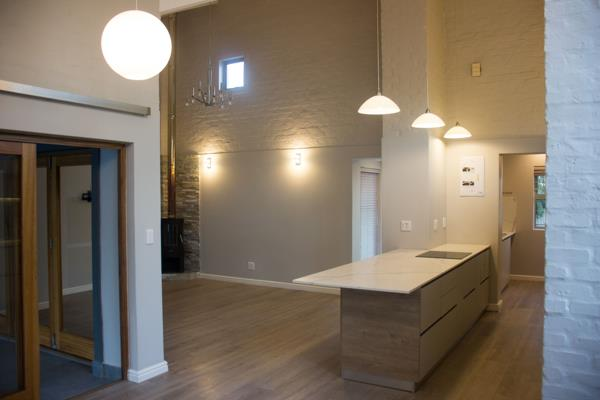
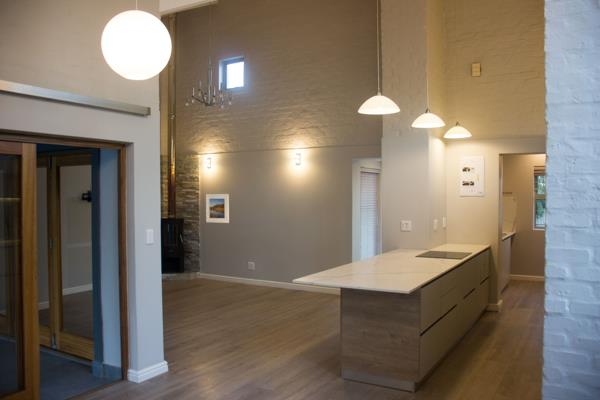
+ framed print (217, 208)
